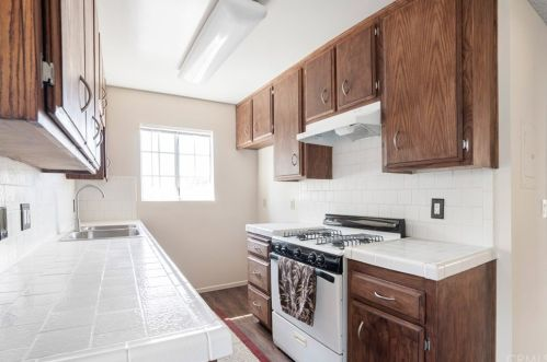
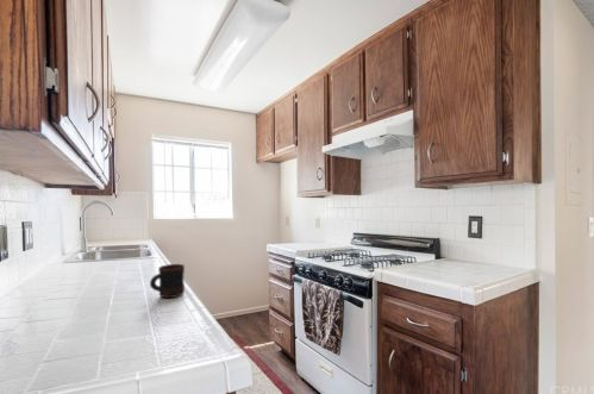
+ mug (167, 282)
